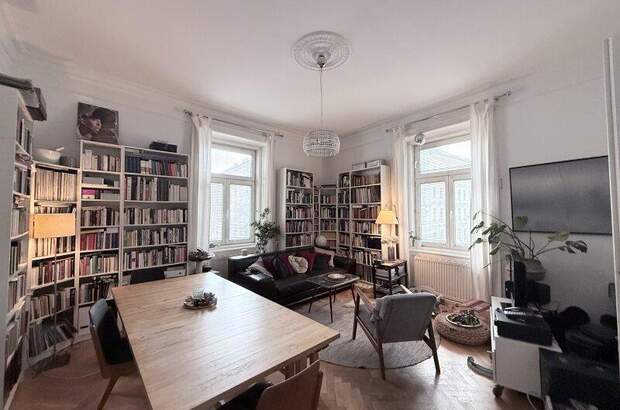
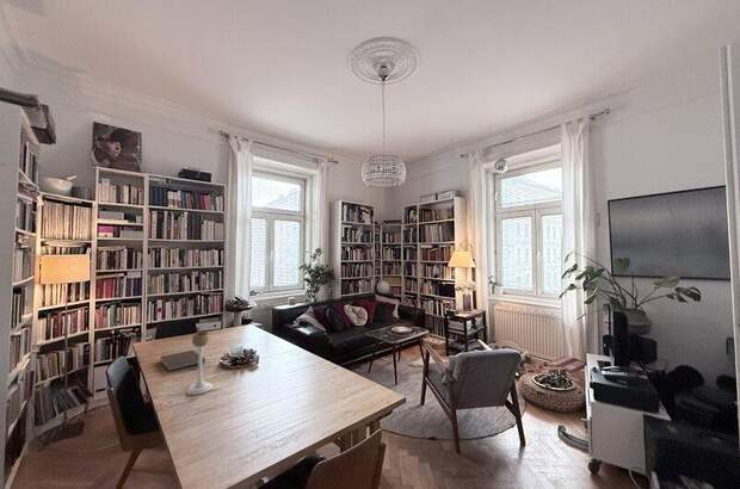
+ notebook (181, 359)
+ candle holder (199, 360)
